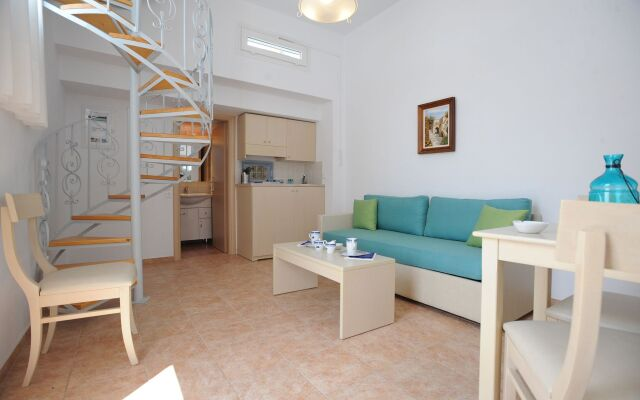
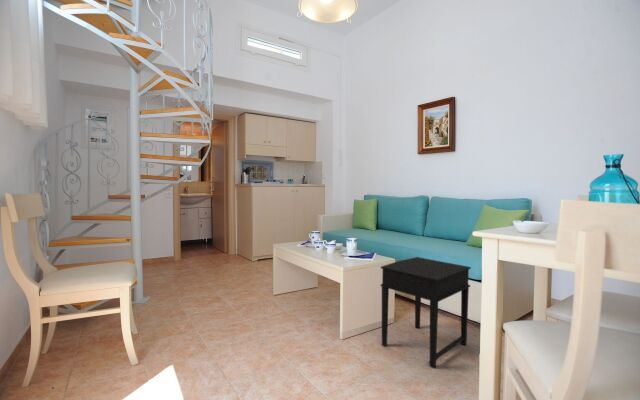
+ side table (420, 305)
